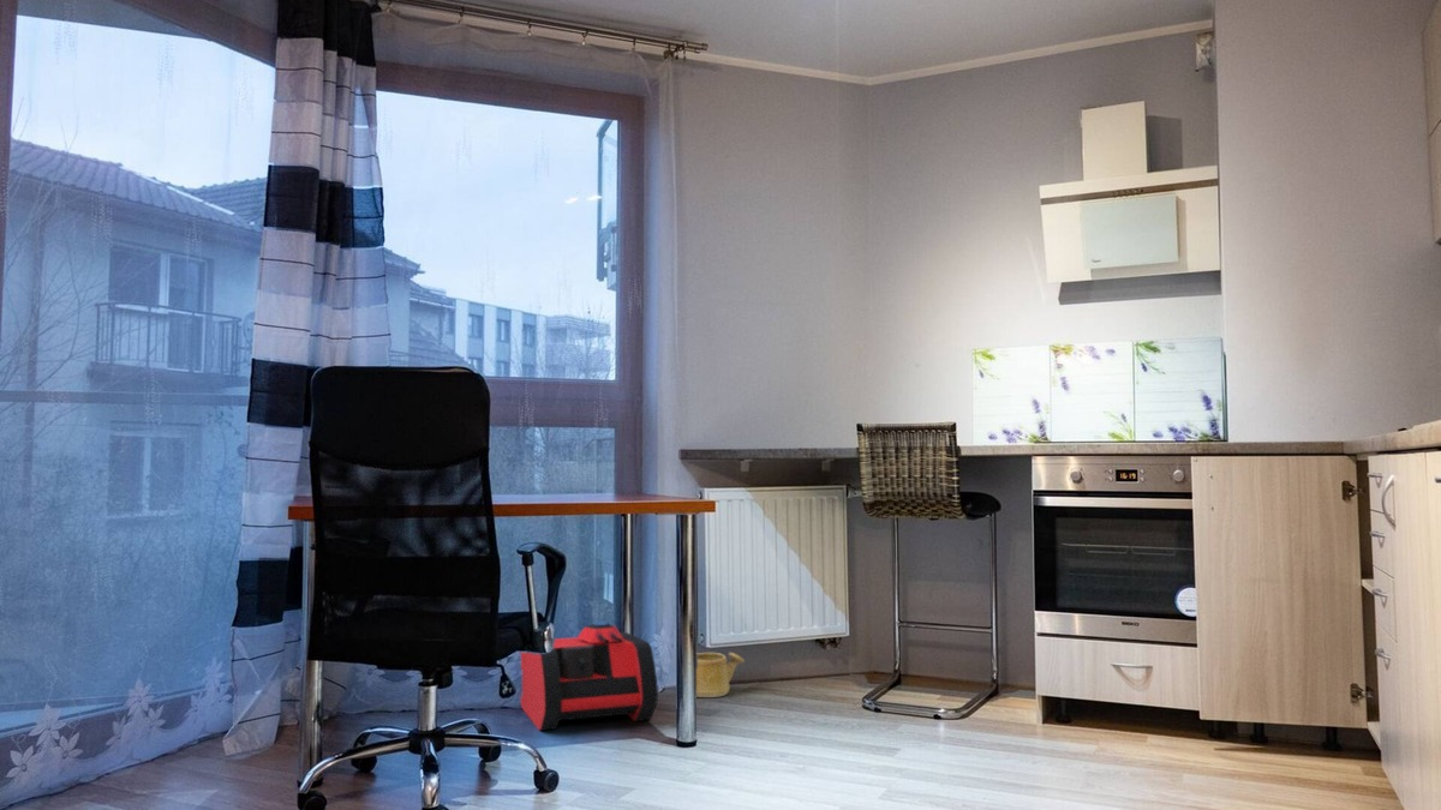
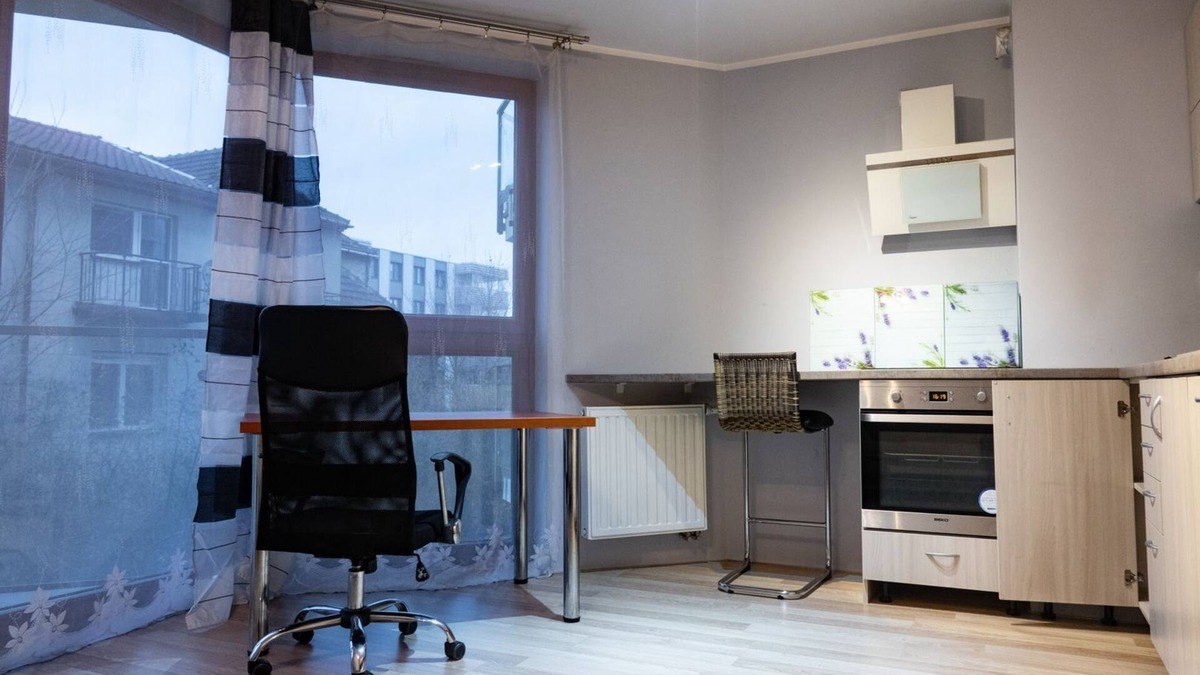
- backpack (584, 668)
- watering can (710, 673)
